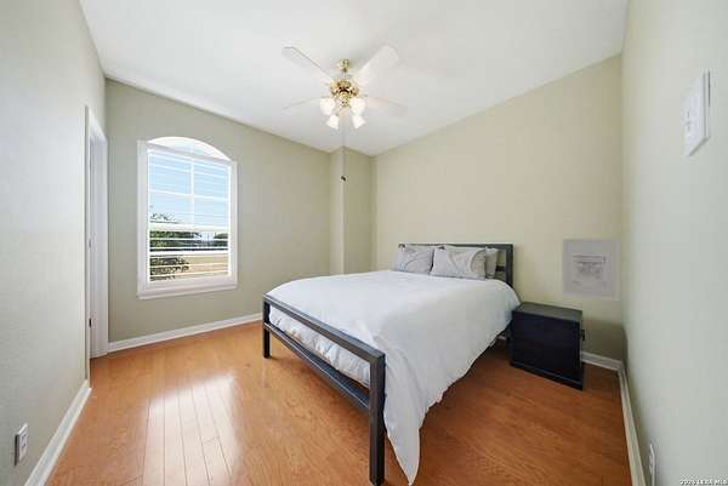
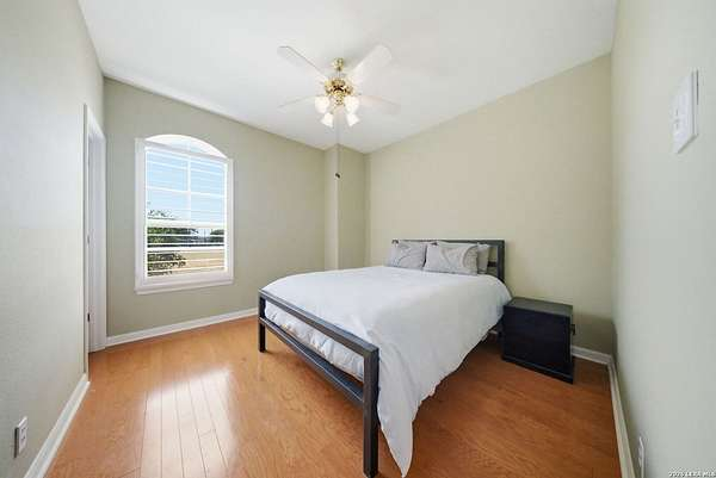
- wall art (588, 268)
